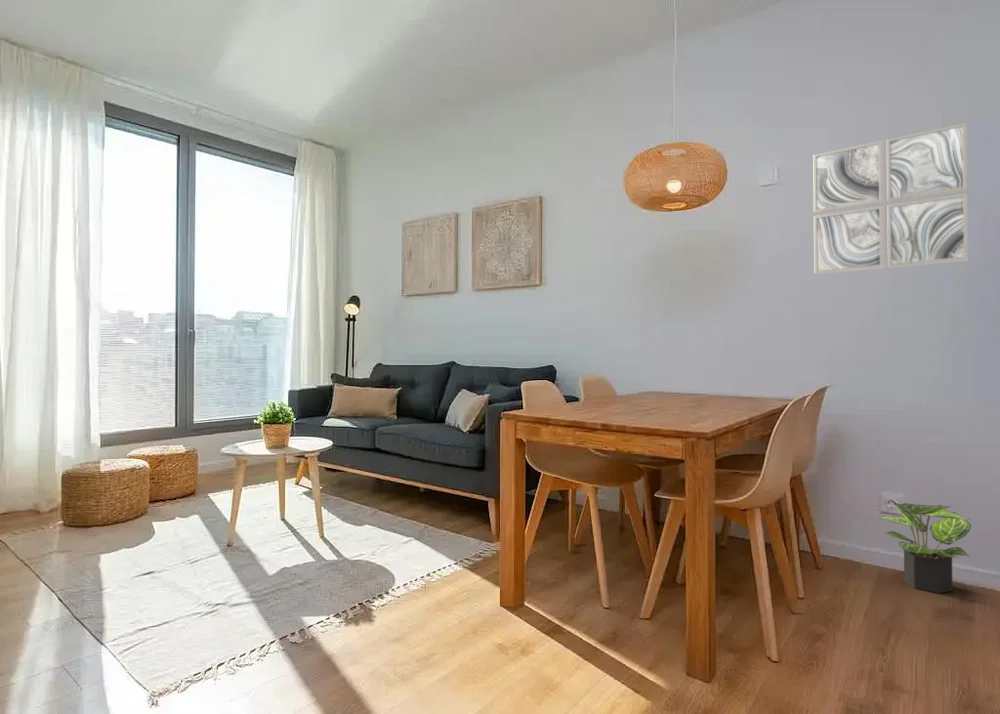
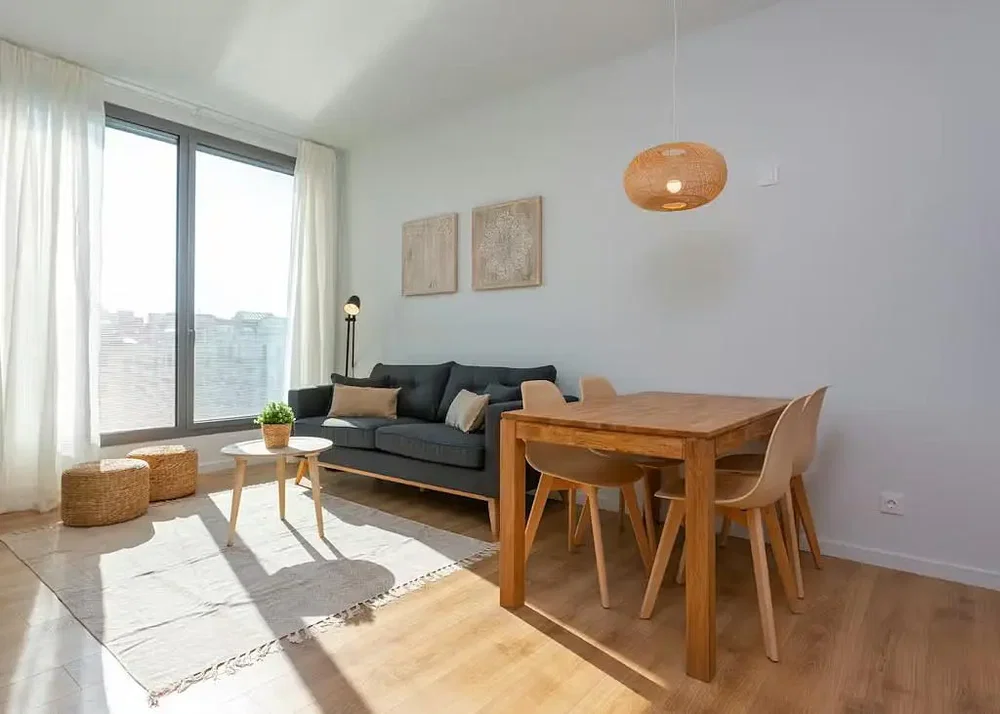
- potted plant (918, 540)
- wall art (883, 202)
